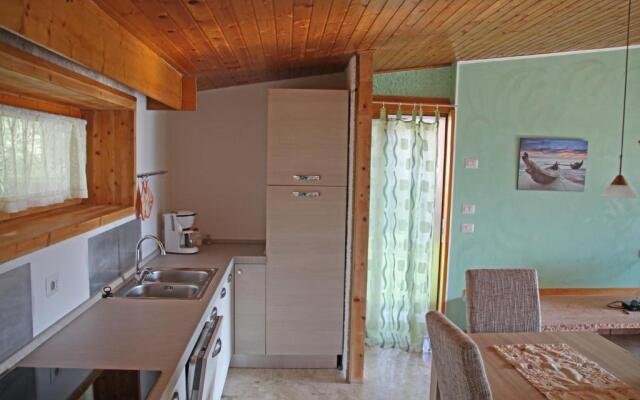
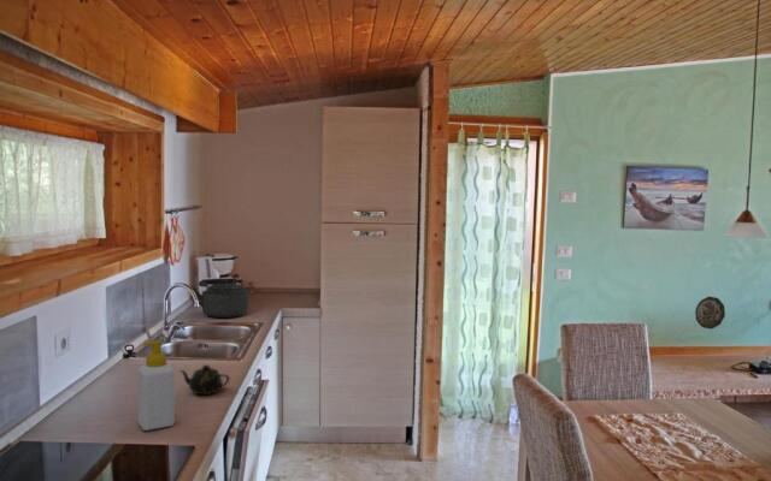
+ teapot (204, 378)
+ decorative plate (708, 311)
+ kettle (223, 296)
+ soap bottle (155, 382)
